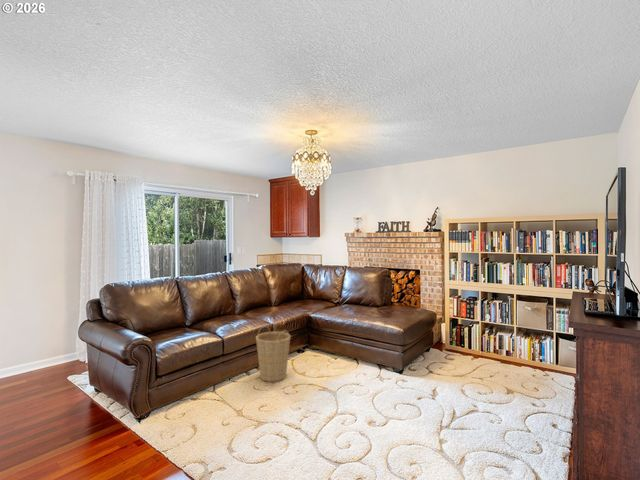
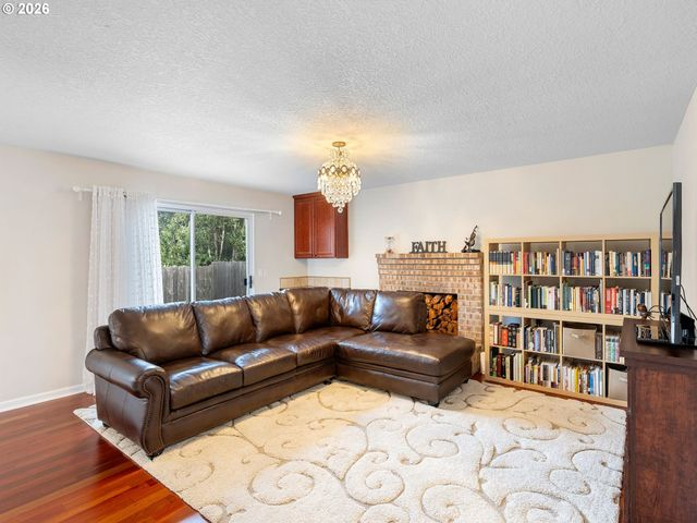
- basket (273, 352)
